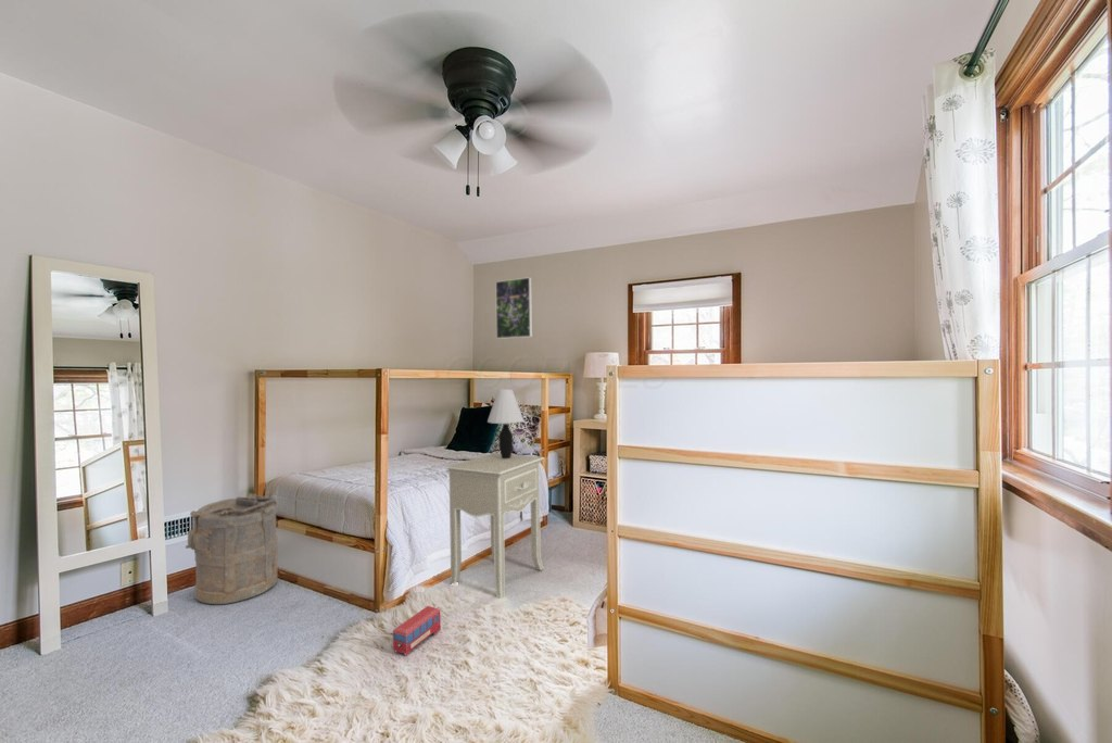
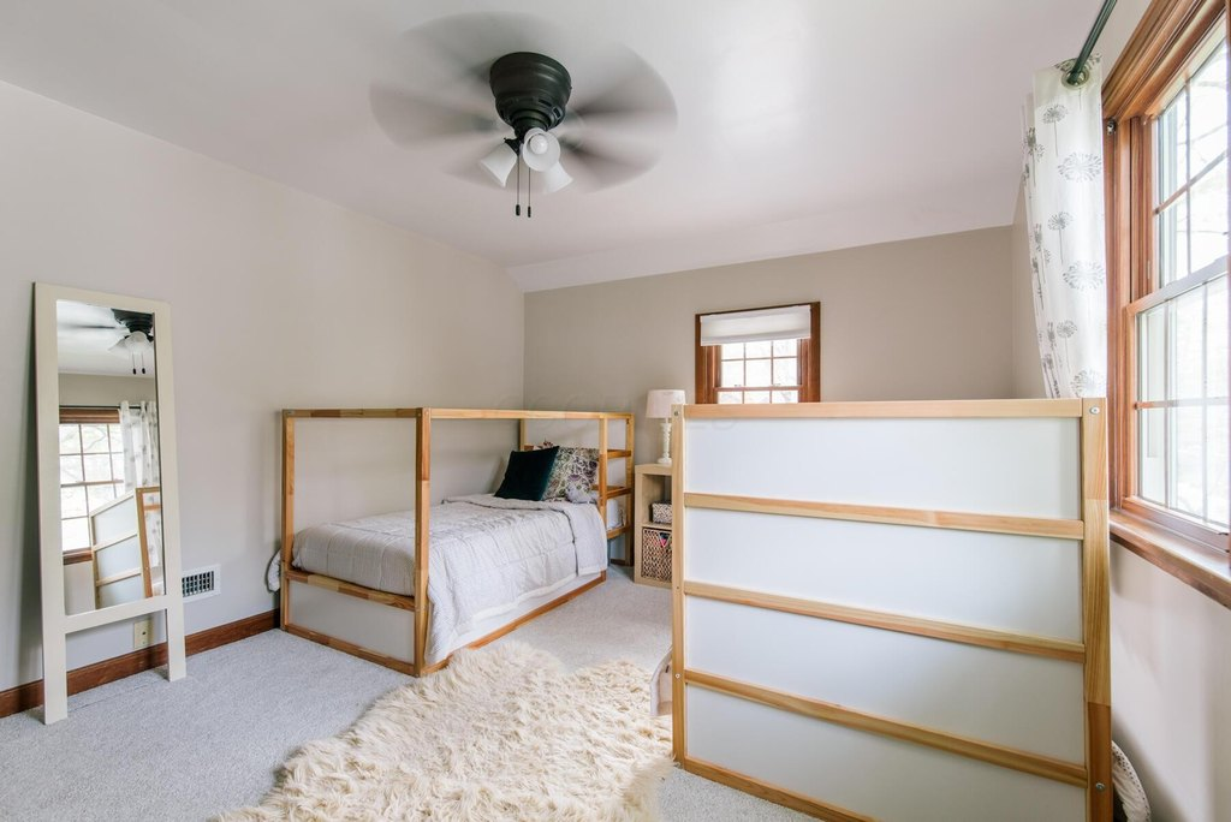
- laundry hamper (232, 543)
- toy train (417, 629)
- nightstand (498, 519)
- table lamp (505, 423)
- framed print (513, 308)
